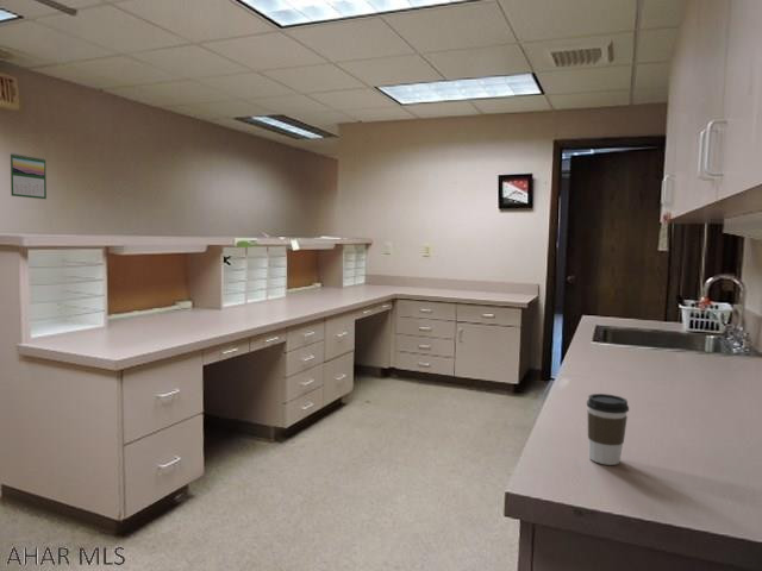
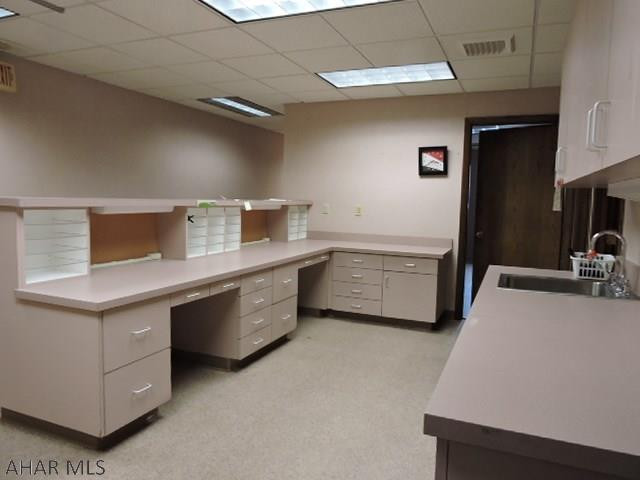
- coffee cup (606, 428)
- calendar (29, 176)
